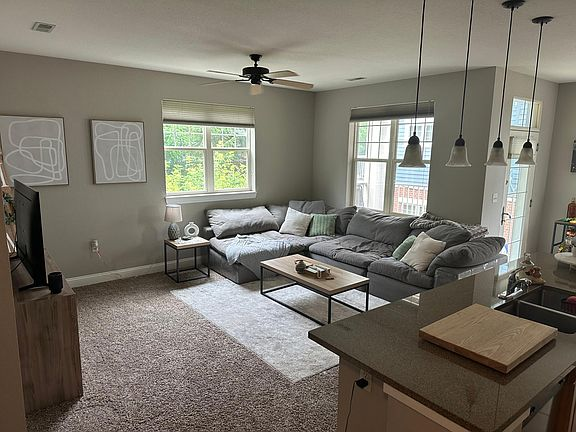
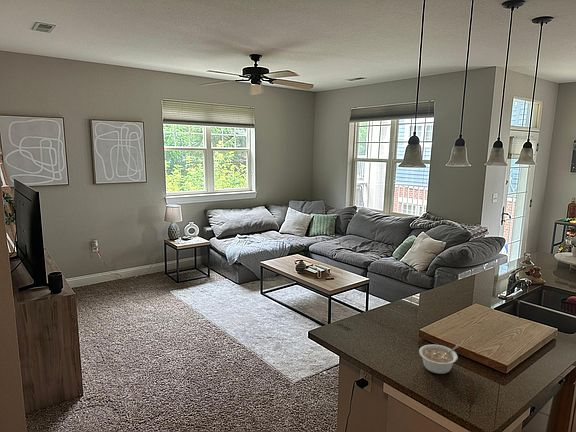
+ legume (438, 358)
